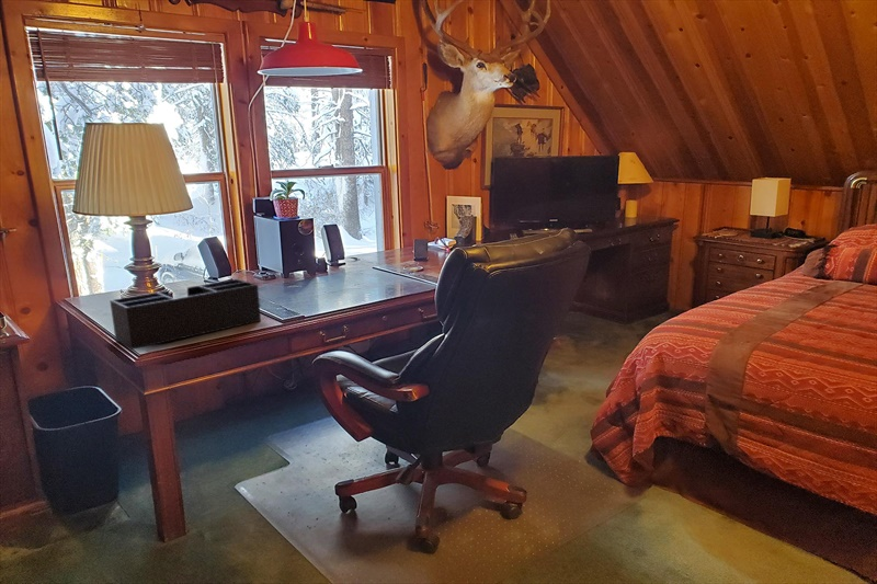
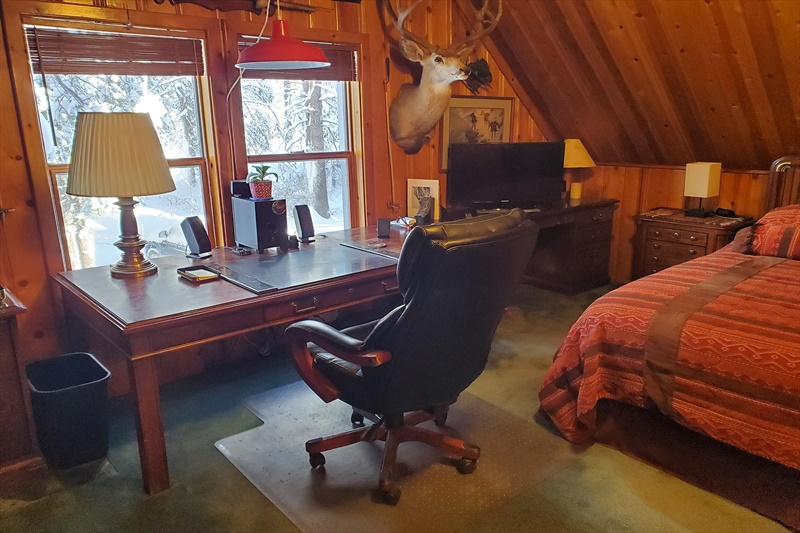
- desk organizer (189, 311)
